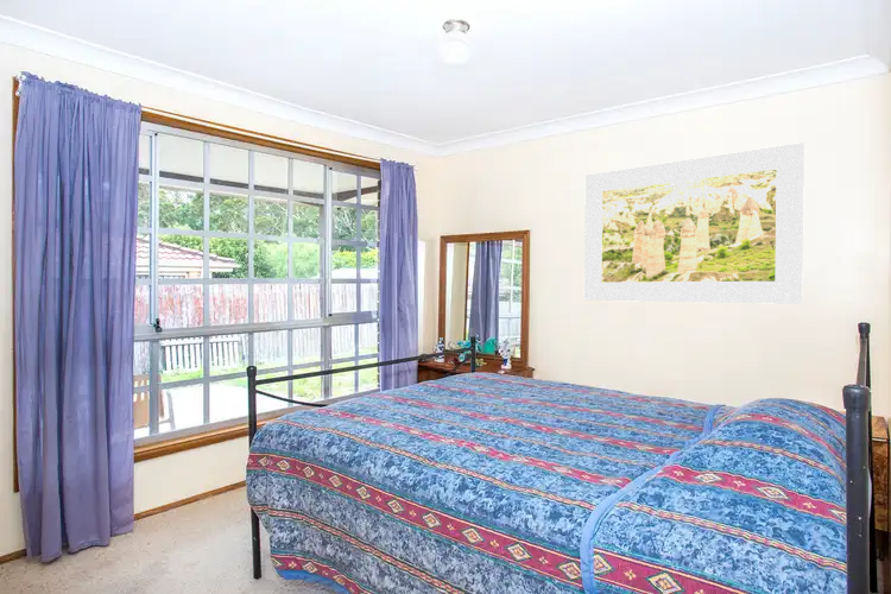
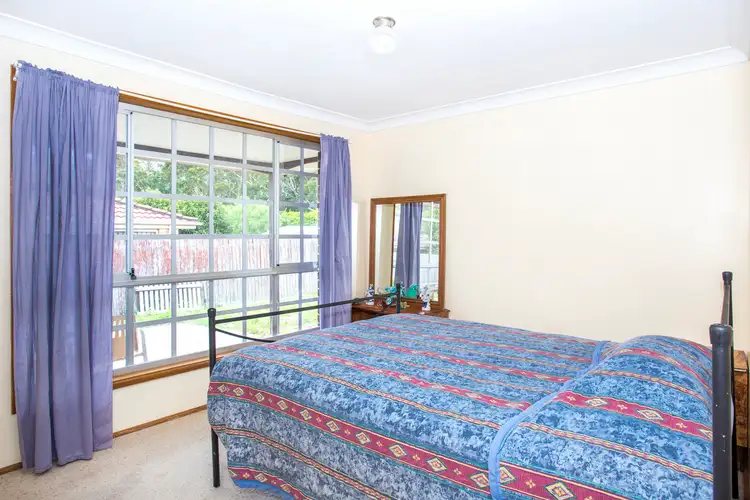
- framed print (680, 230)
